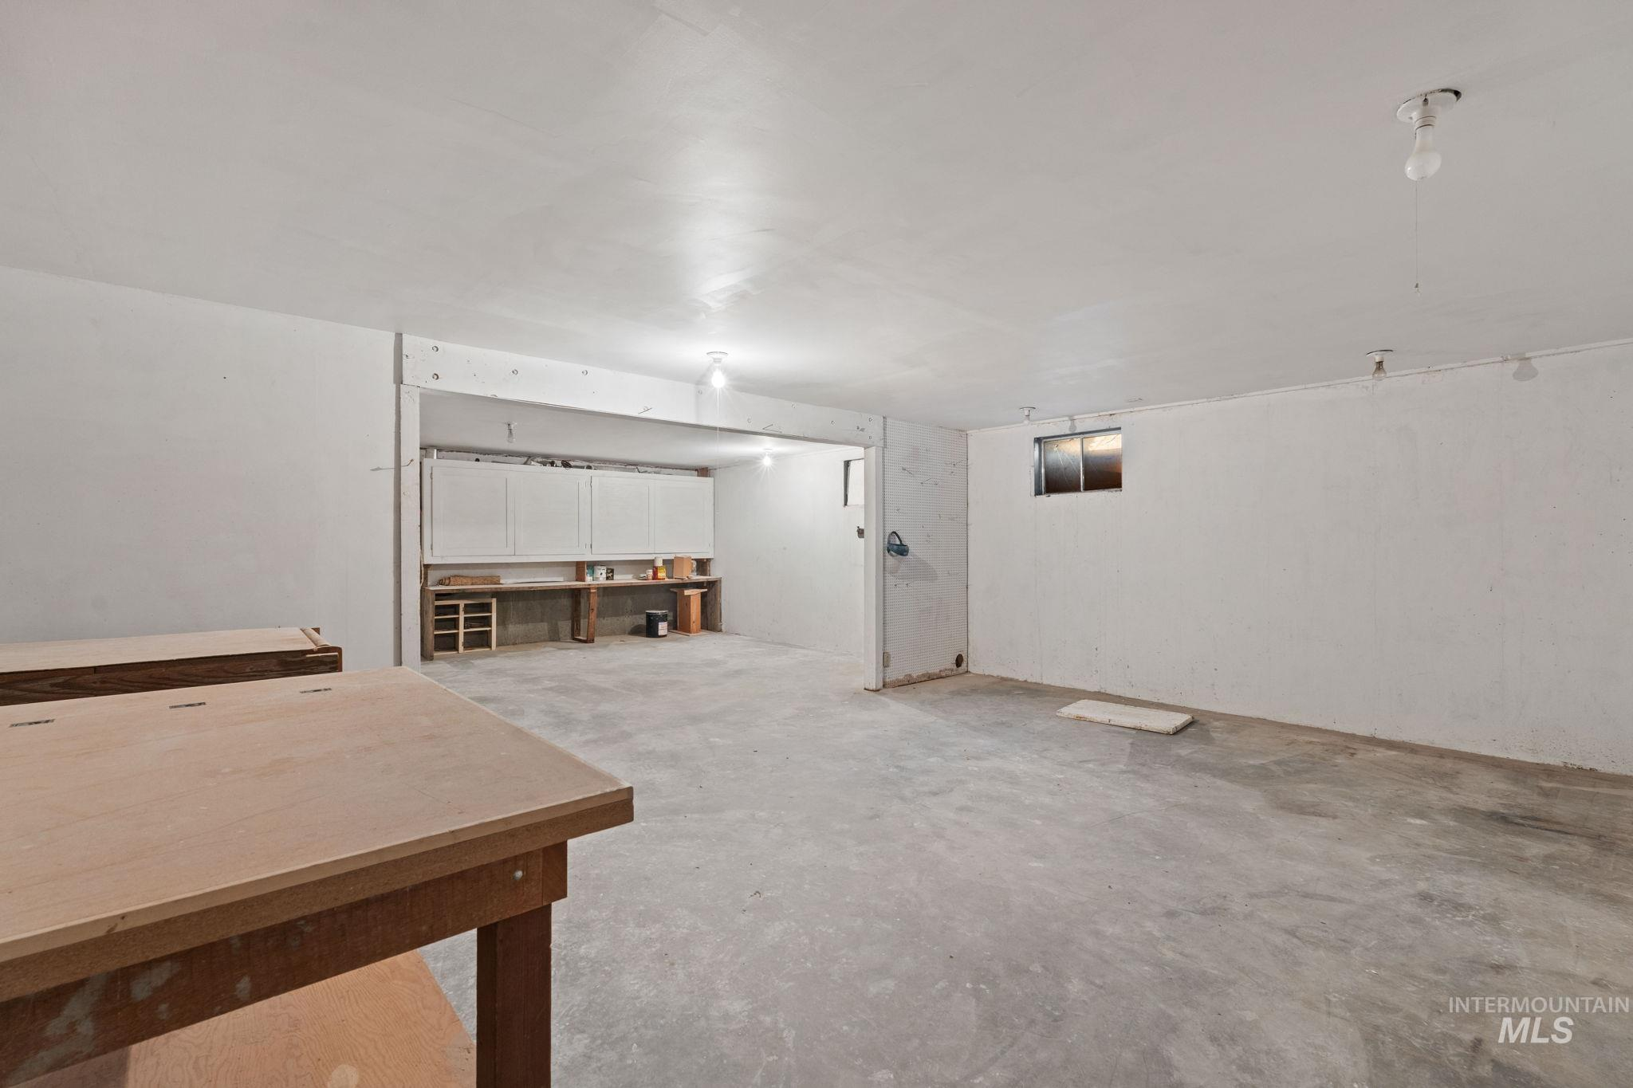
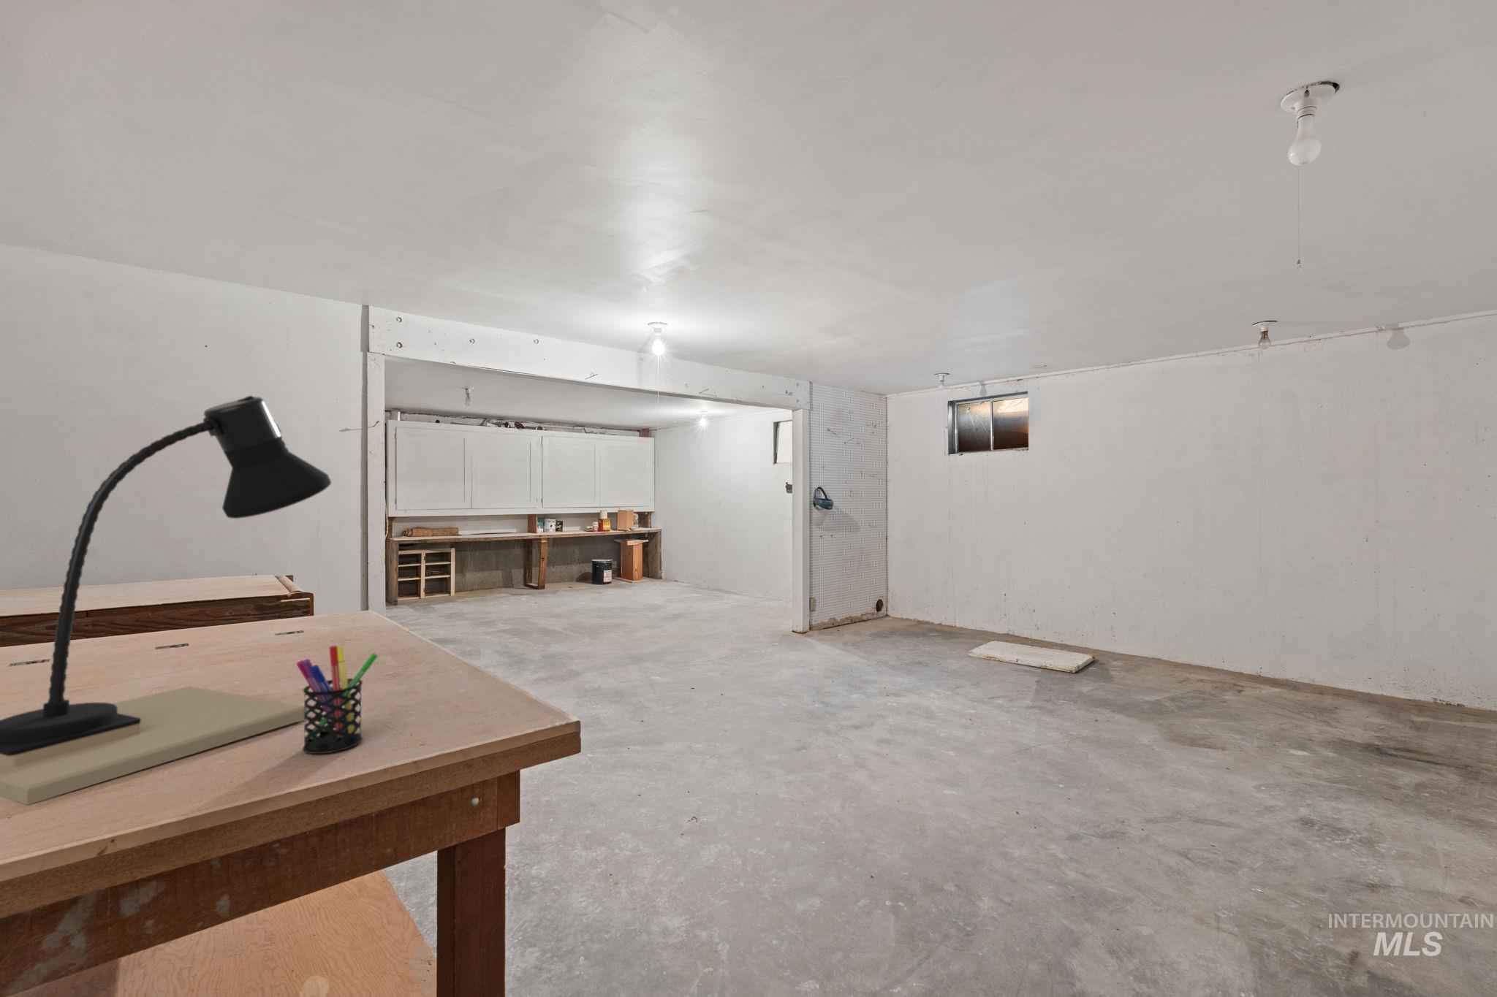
+ desk lamp (227, 516)
+ pen holder (339, 692)
